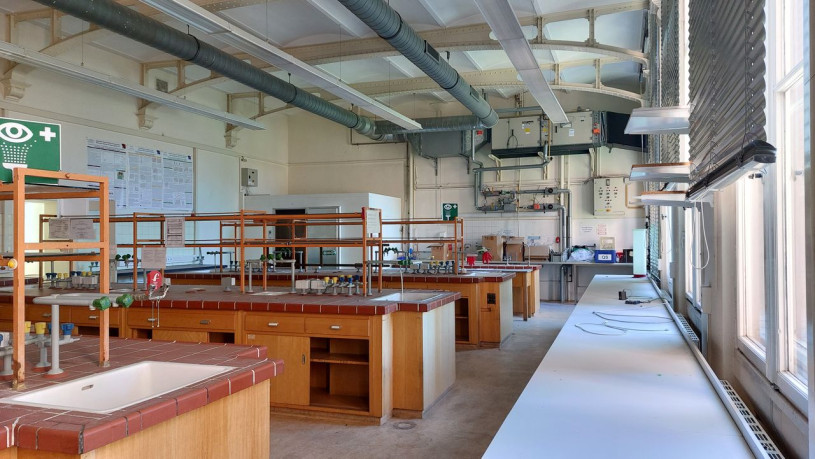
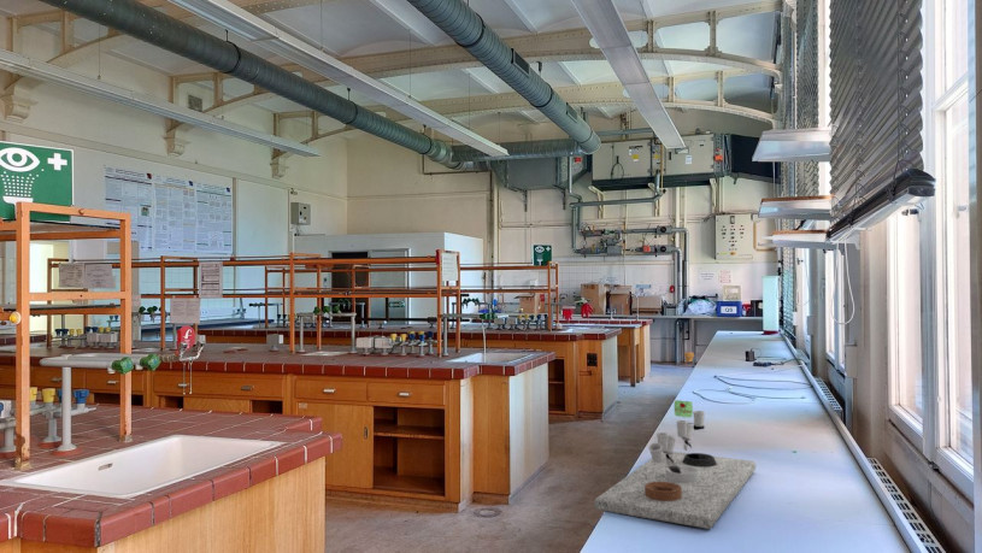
+ laboratory equipment (682, 454)
+ bottle (689, 401)
